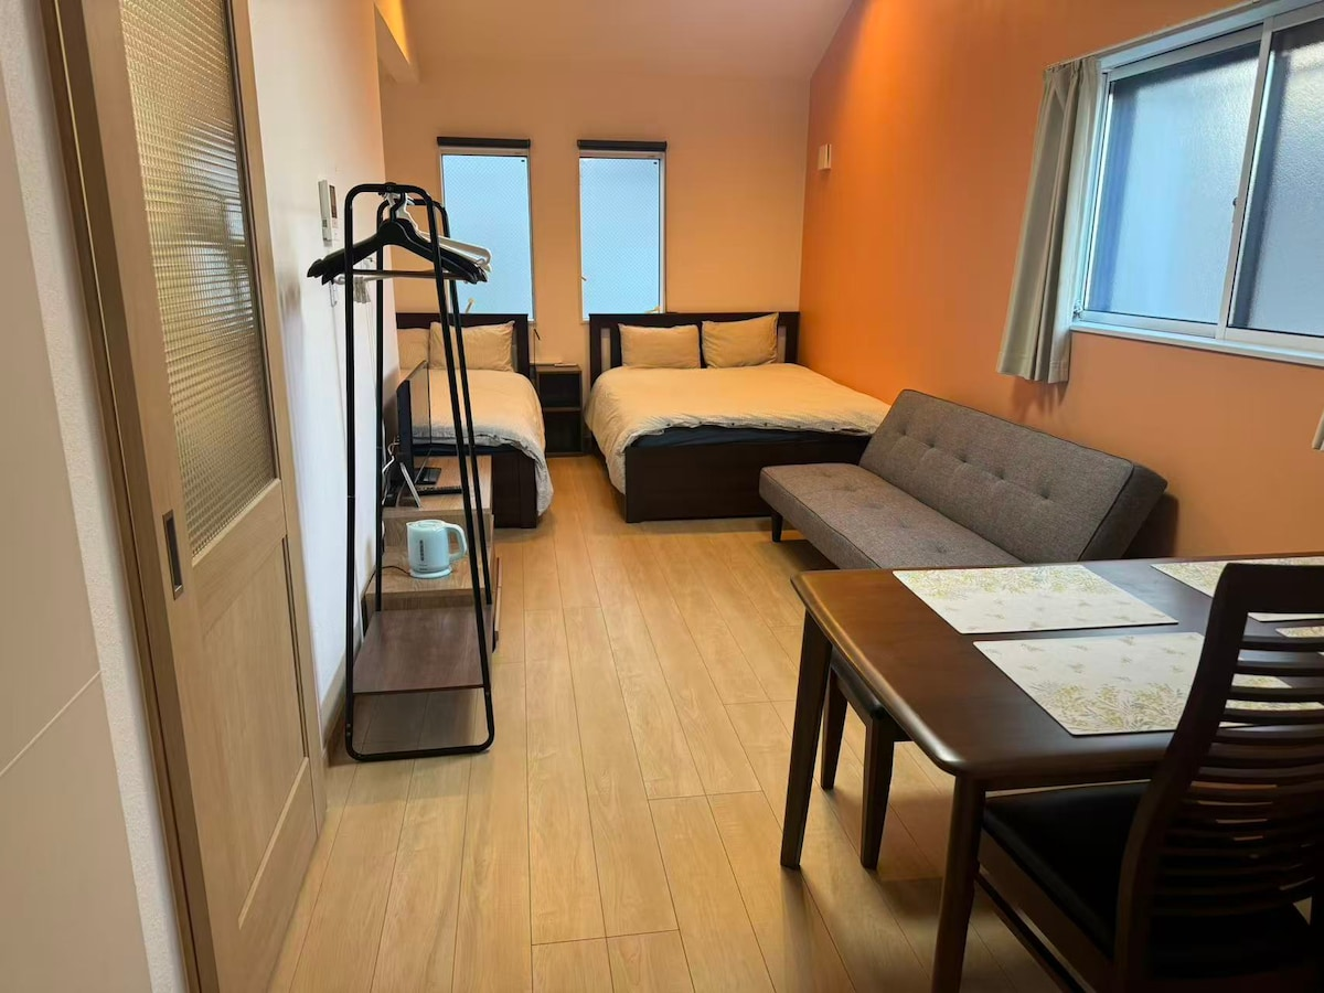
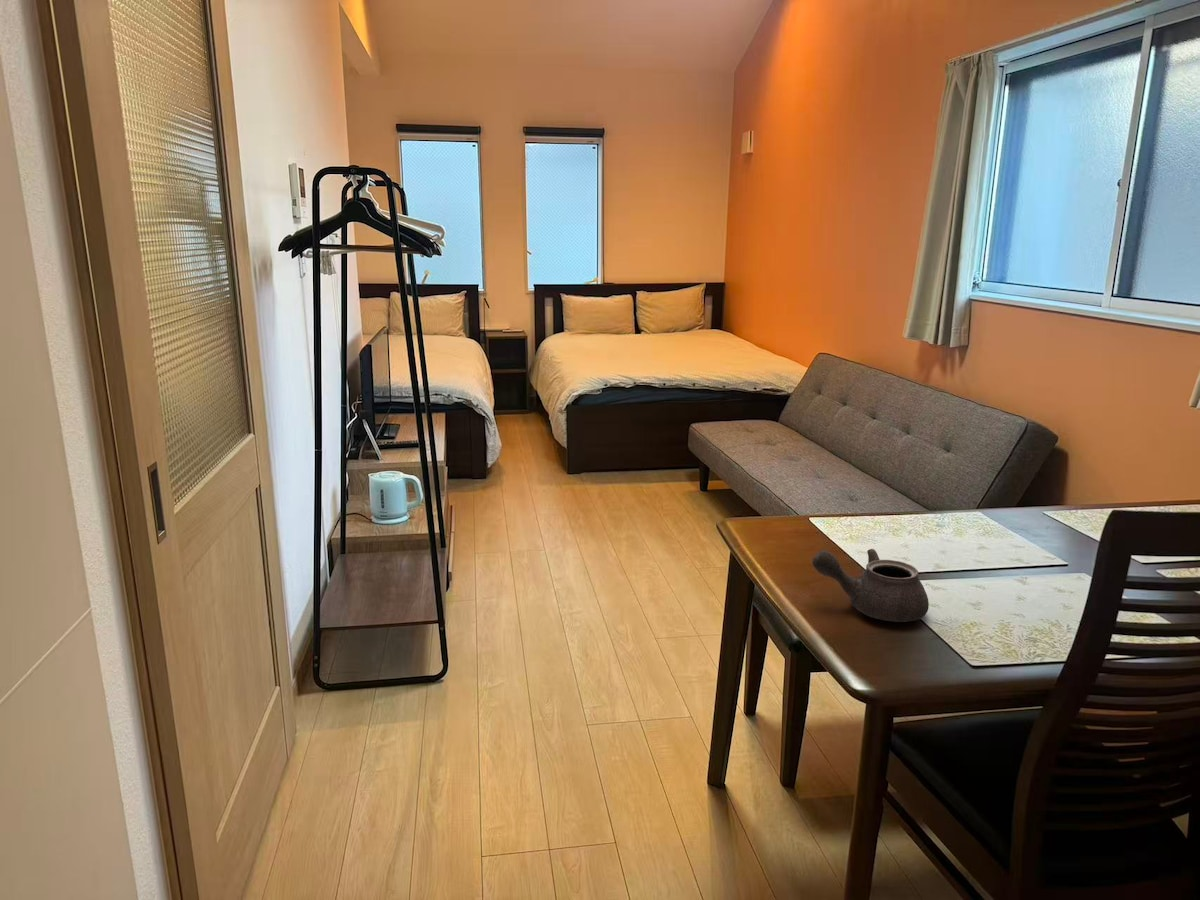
+ teapot (868, 579)
